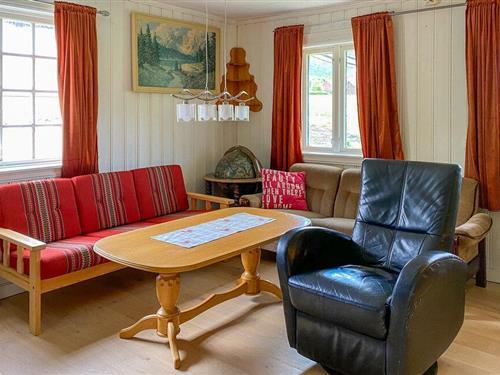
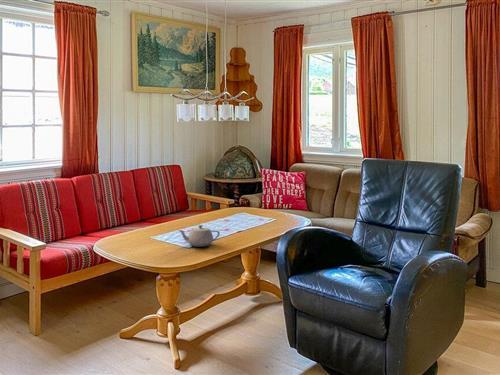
+ teapot (199, 235)
